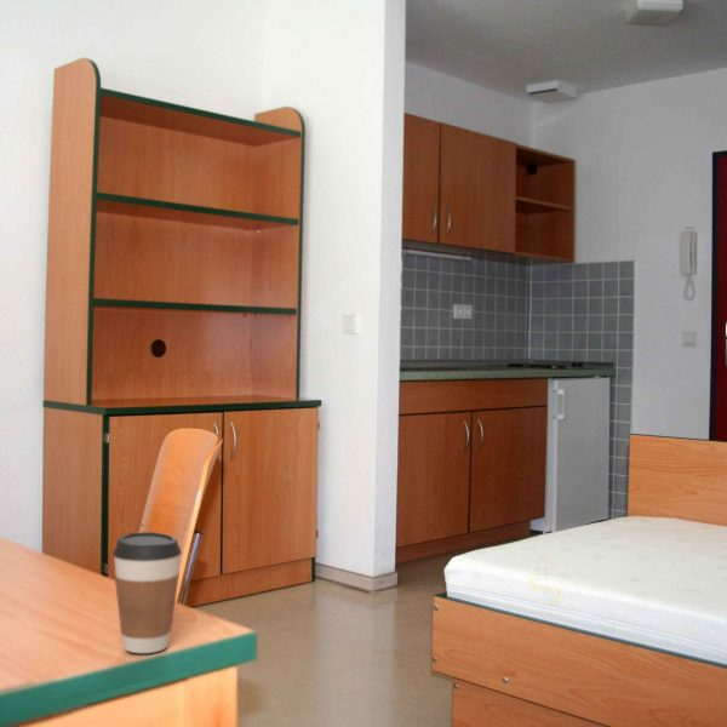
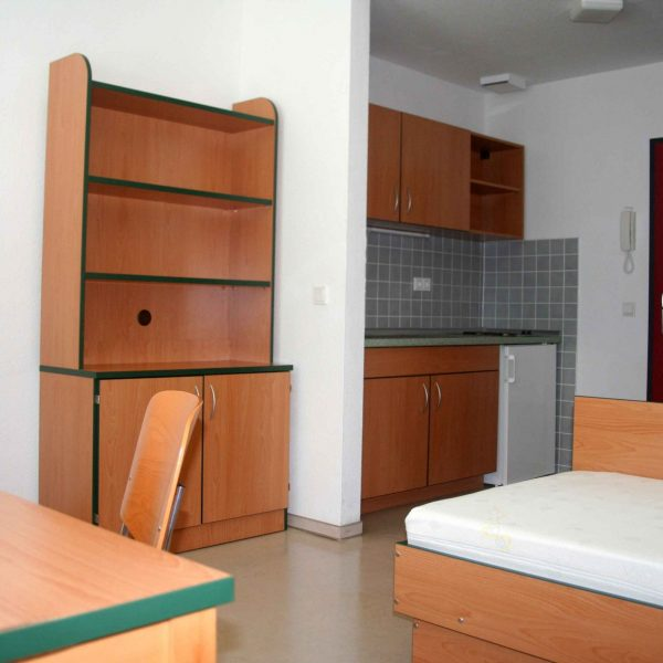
- coffee cup (147, 593)
